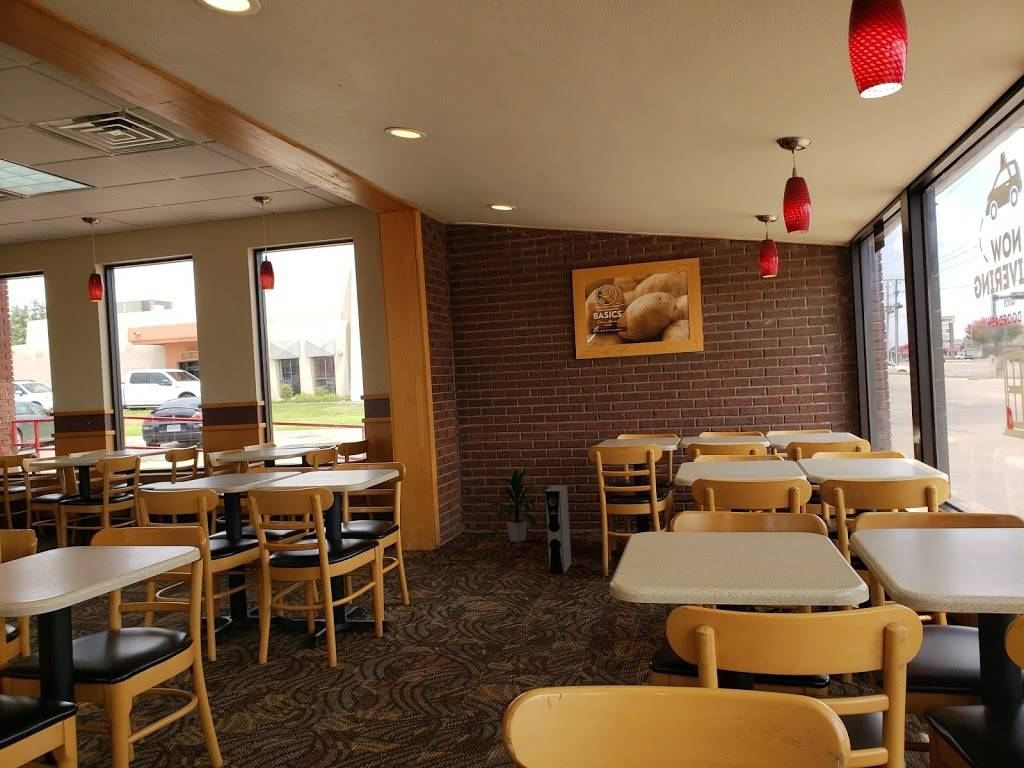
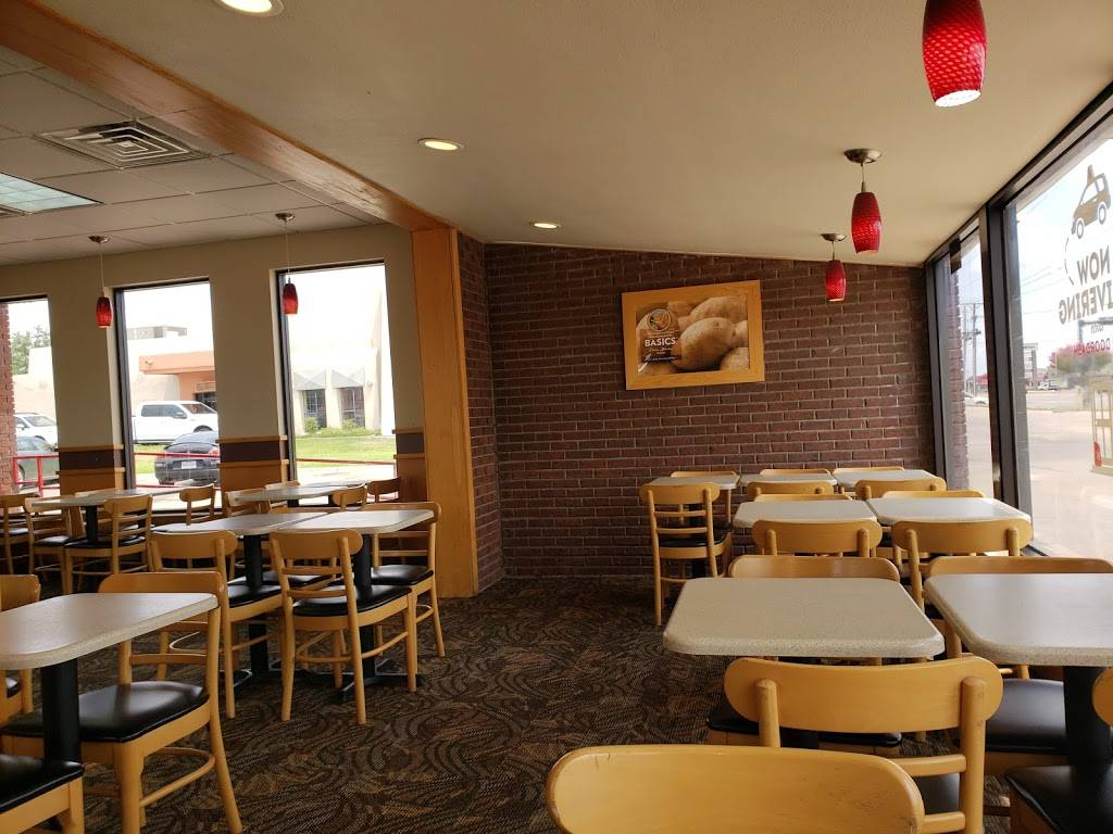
- indoor plant (516, 504)
- speaker (558, 528)
